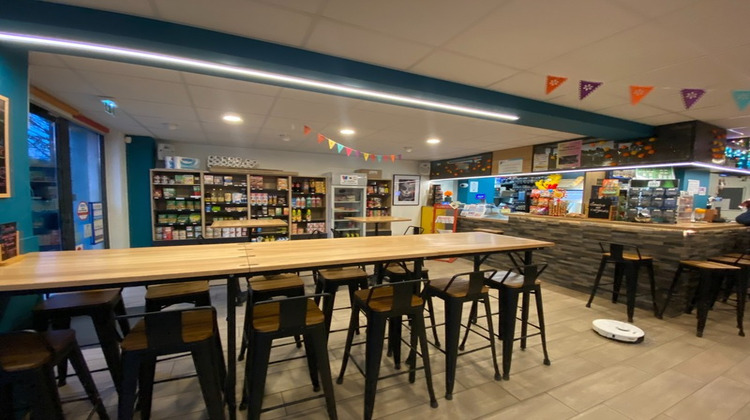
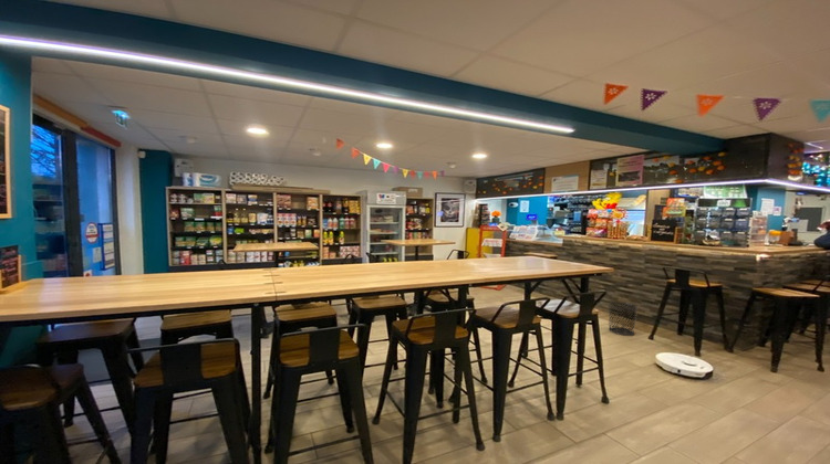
+ waste bin (621, 318)
